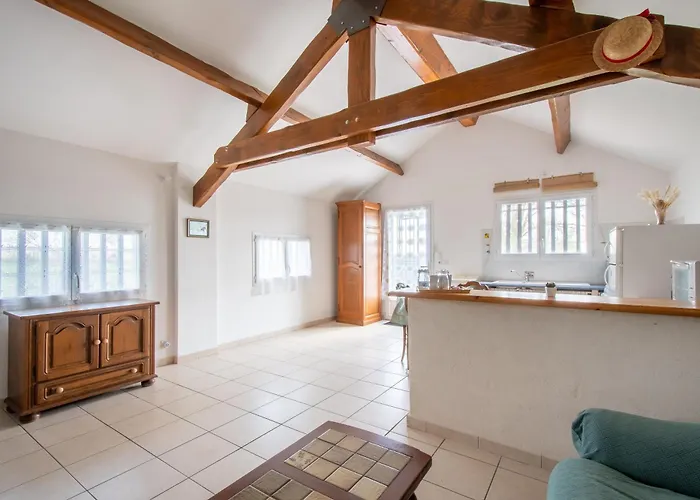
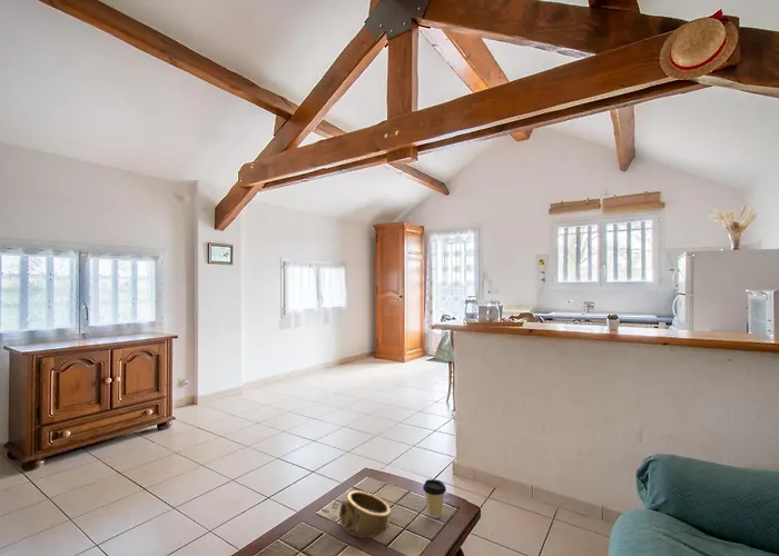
+ coffee cup (434, 498)
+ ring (365, 508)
